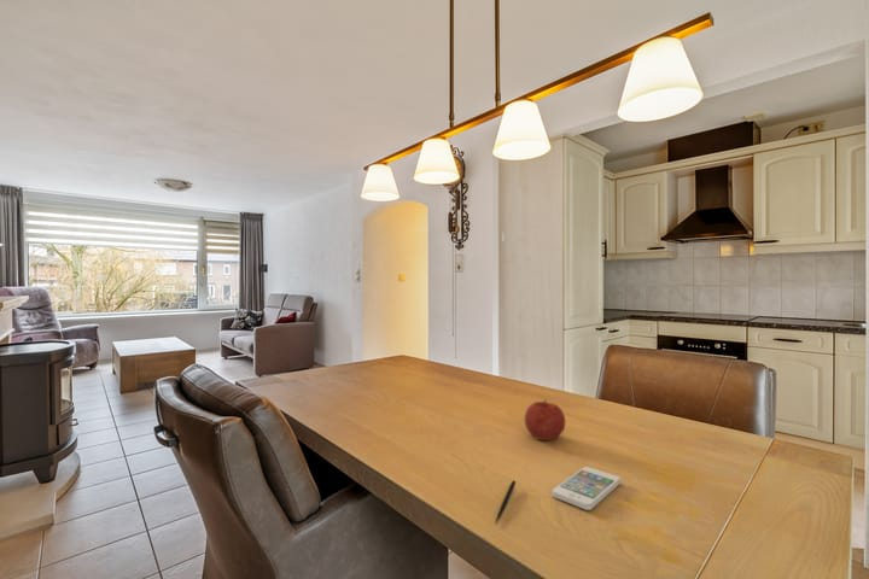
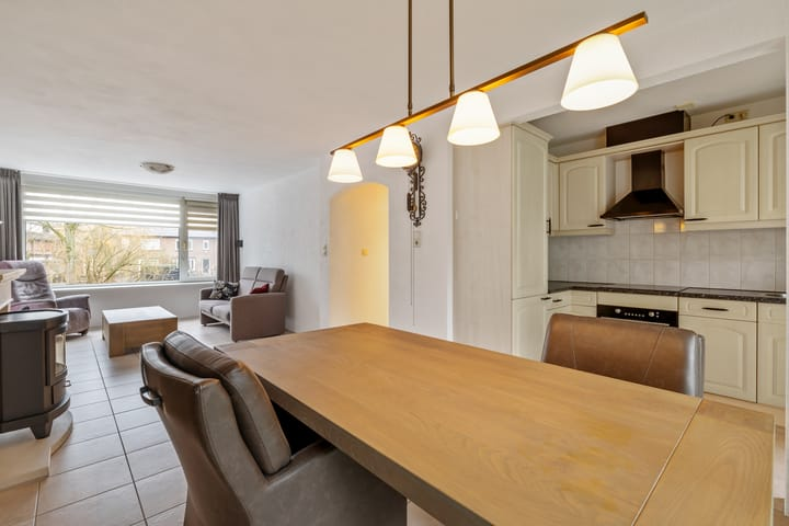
- smartphone (587, 486)
- fruit (544, 417)
- pen (505, 499)
